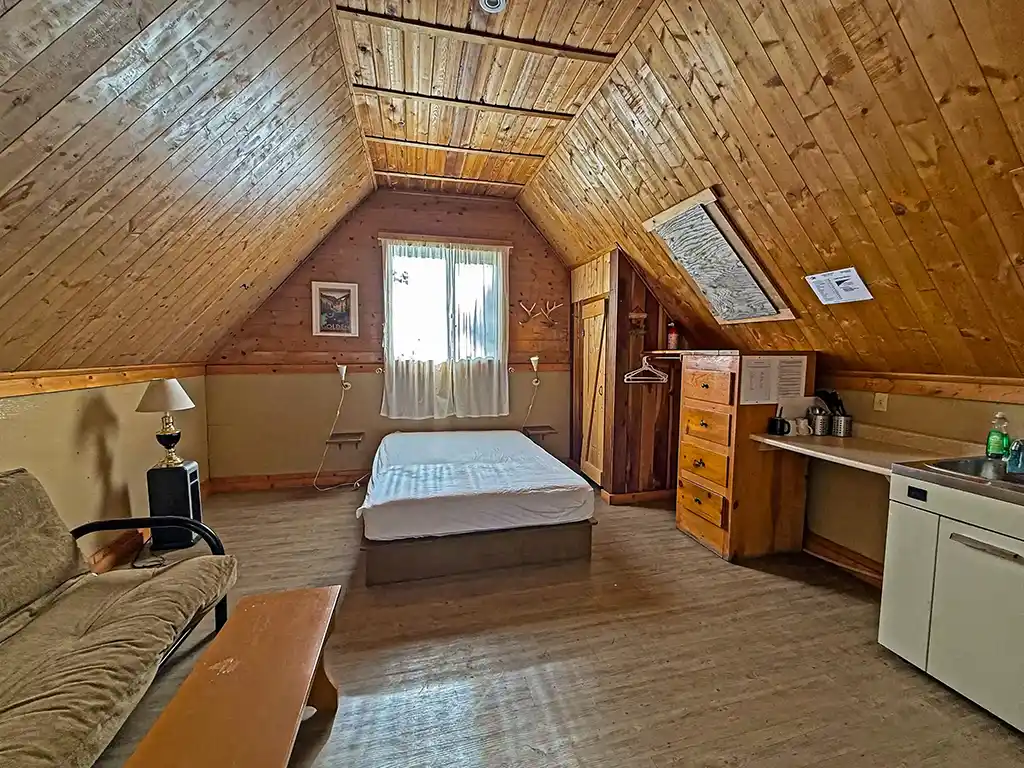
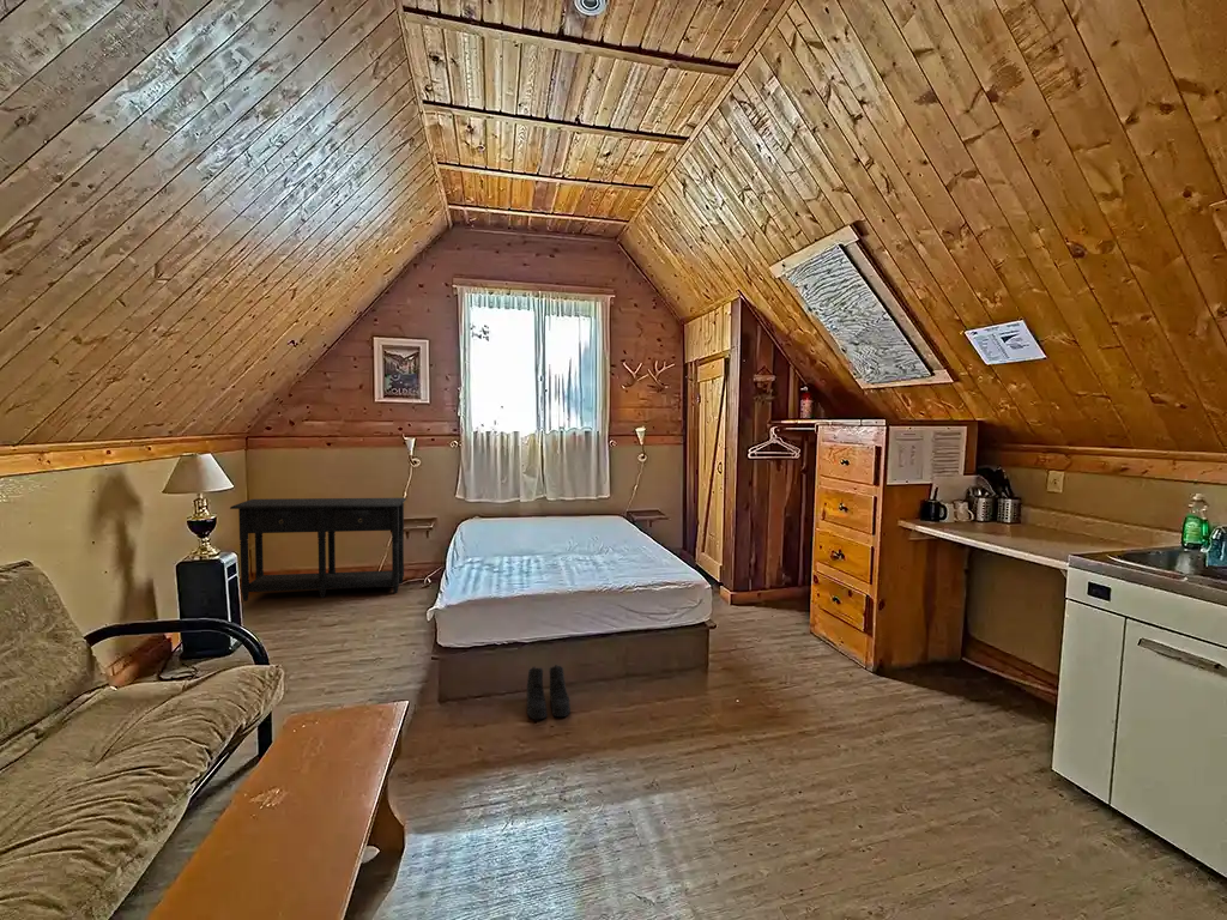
+ console table (325, 546)
+ boots (550, 688)
